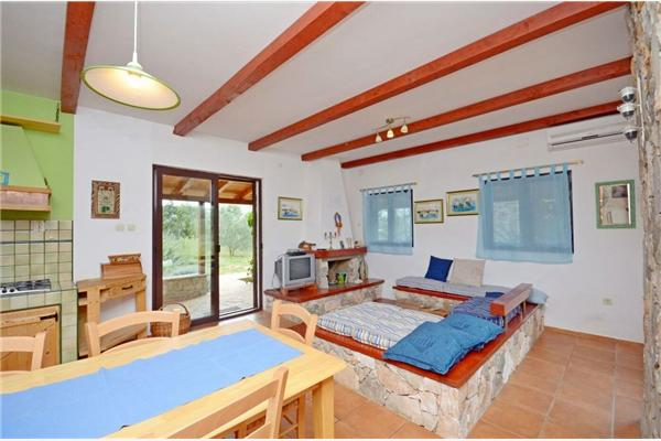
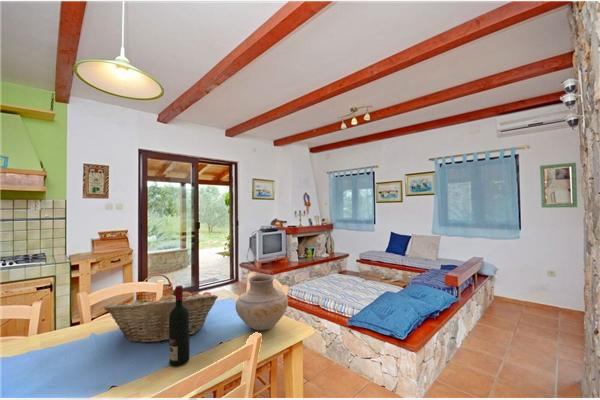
+ alcohol (179, 323)
+ fruit basket (165, 309)
+ vase (262, 301)
